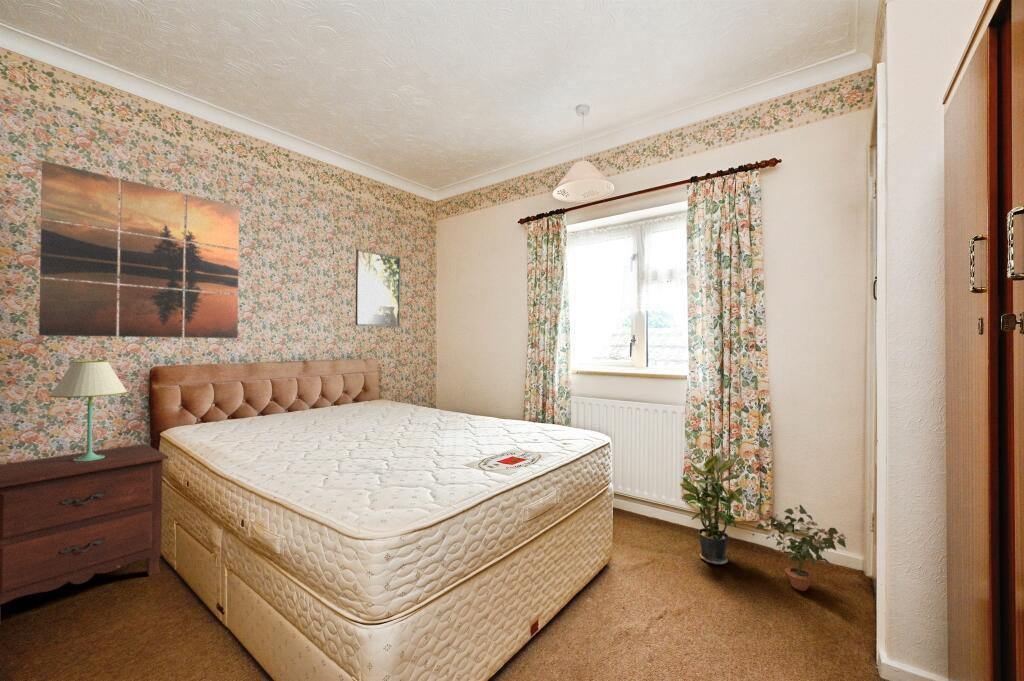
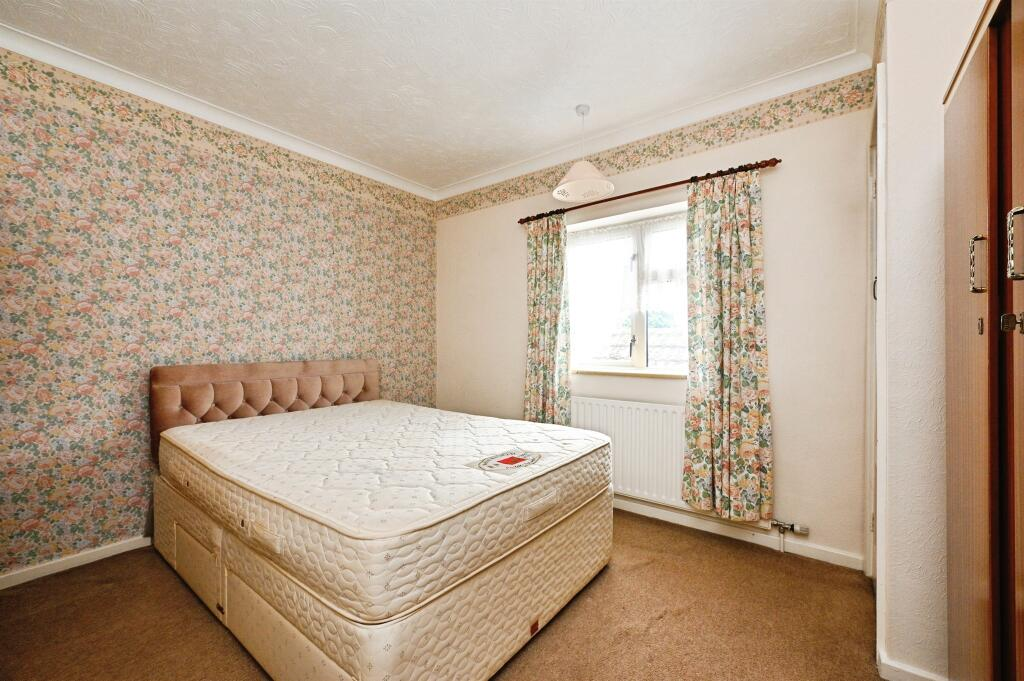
- potted plant (711, 504)
- table lamp (89, 409)
- potted plant (799, 548)
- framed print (379, 289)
- nightstand (76, 523)
- wall art (153, 261)
